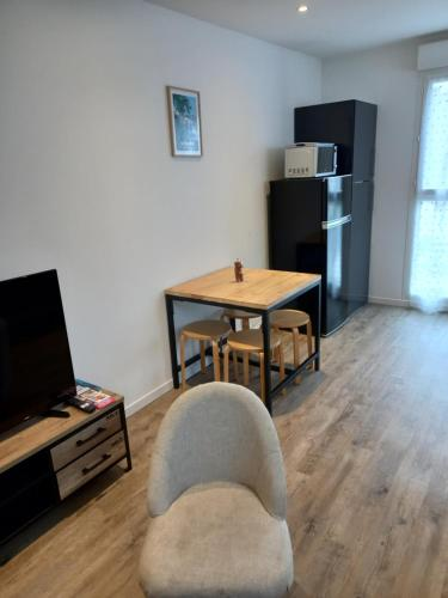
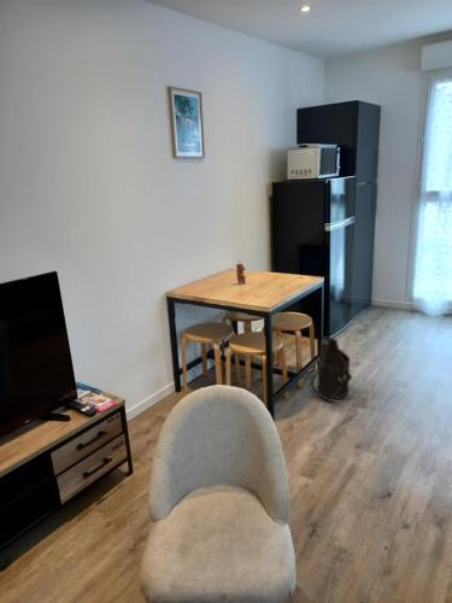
+ shoulder bag (334, 367)
